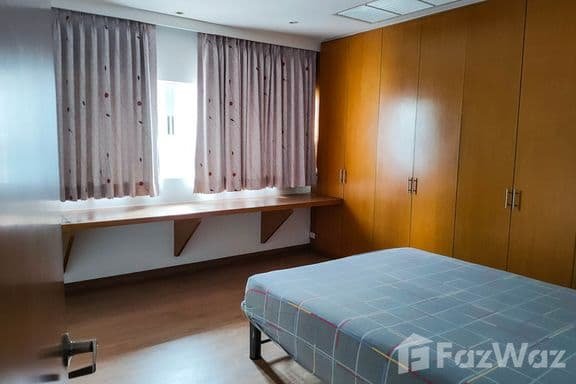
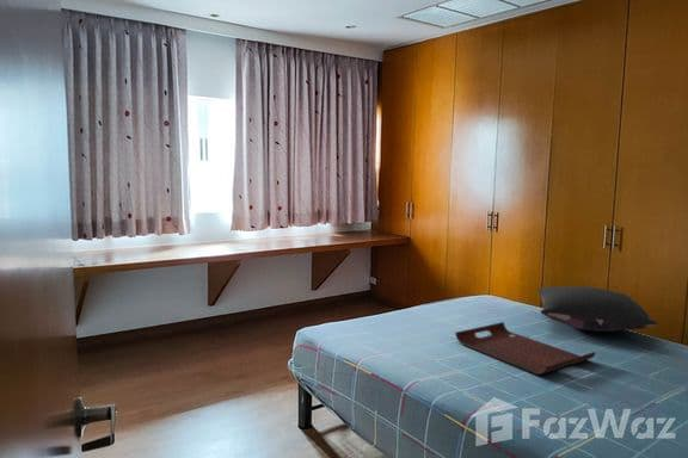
+ pillow (589, 305)
+ serving tray (521, 346)
